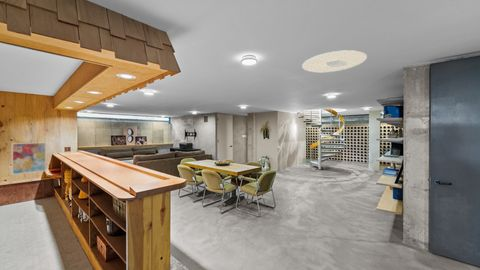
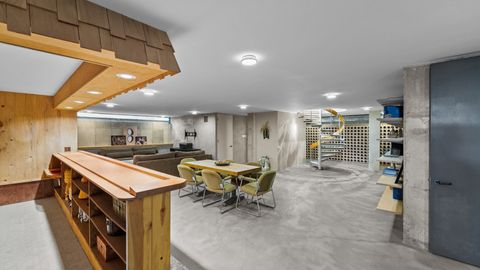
- ceiling light (332, 60)
- wall art (29, 157)
